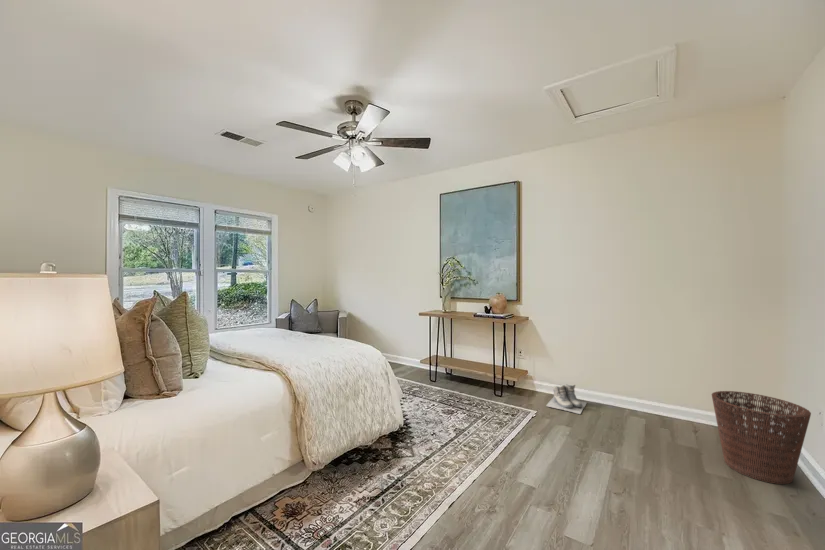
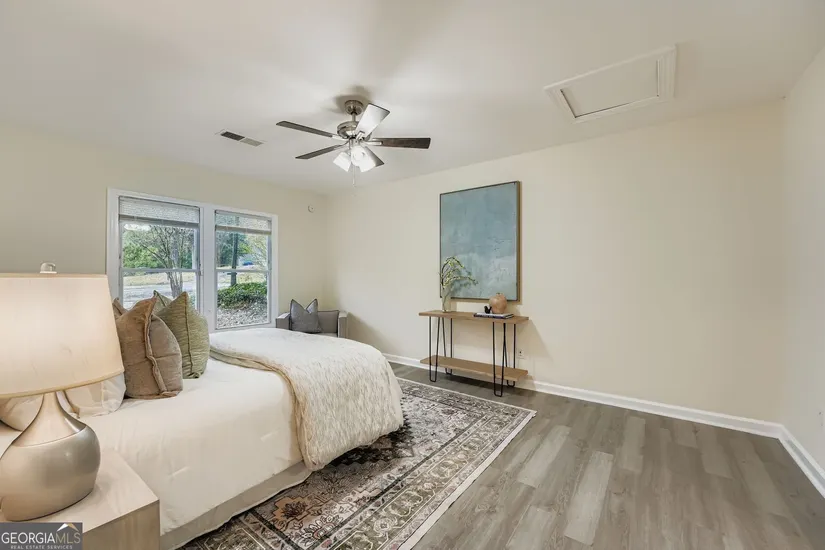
- basket (757, 435)
- boots (566, 395)
